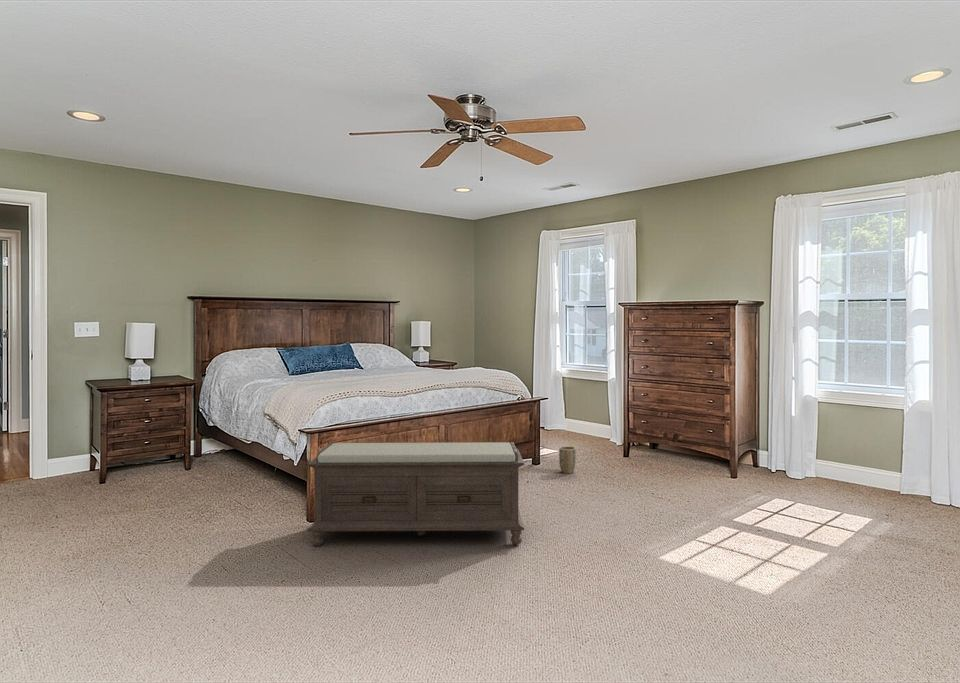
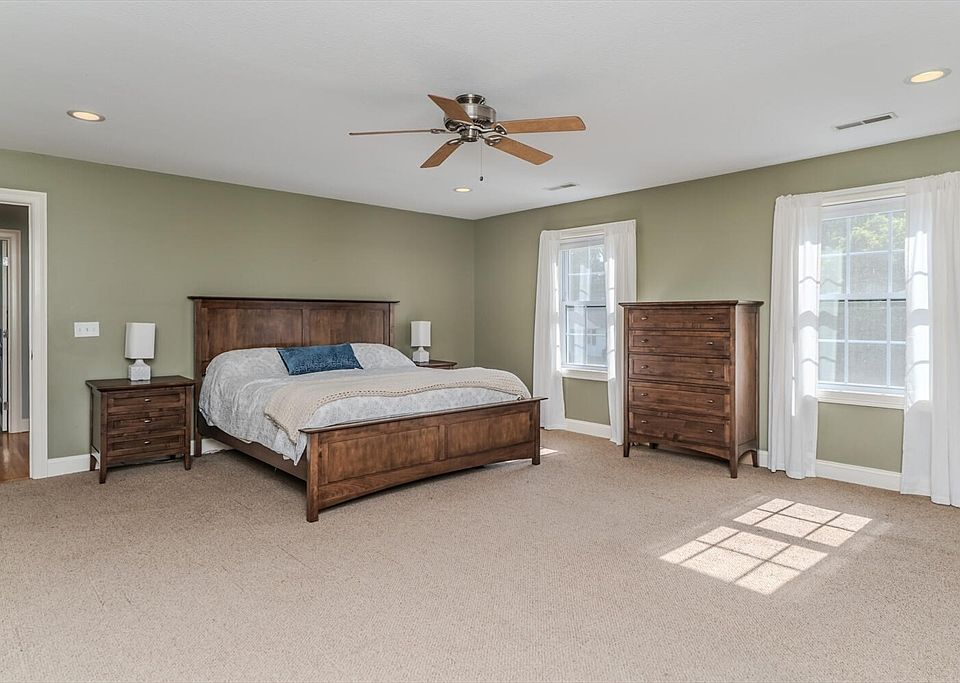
- plant pot (567, 459)
- bench (419, 491)
